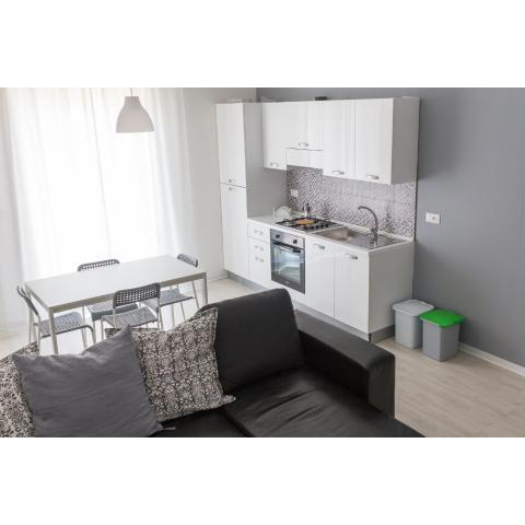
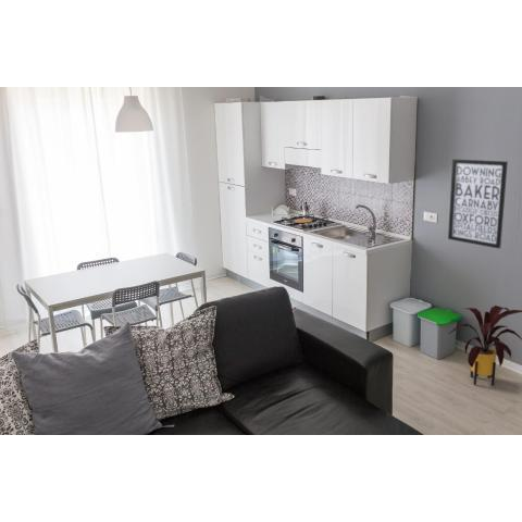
+ house plant (485, 344)
+ wall art (475, 202)
